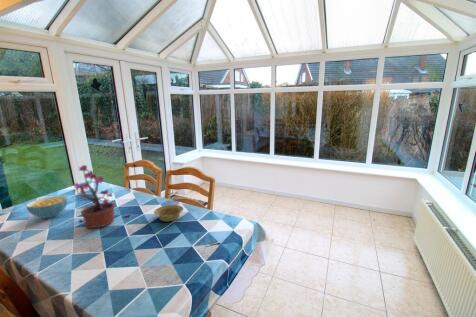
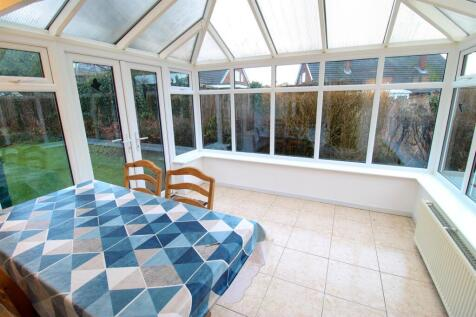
- potted plant (100, 192)
- cereal bowl (49, 208)
- bowl (169, 214)
